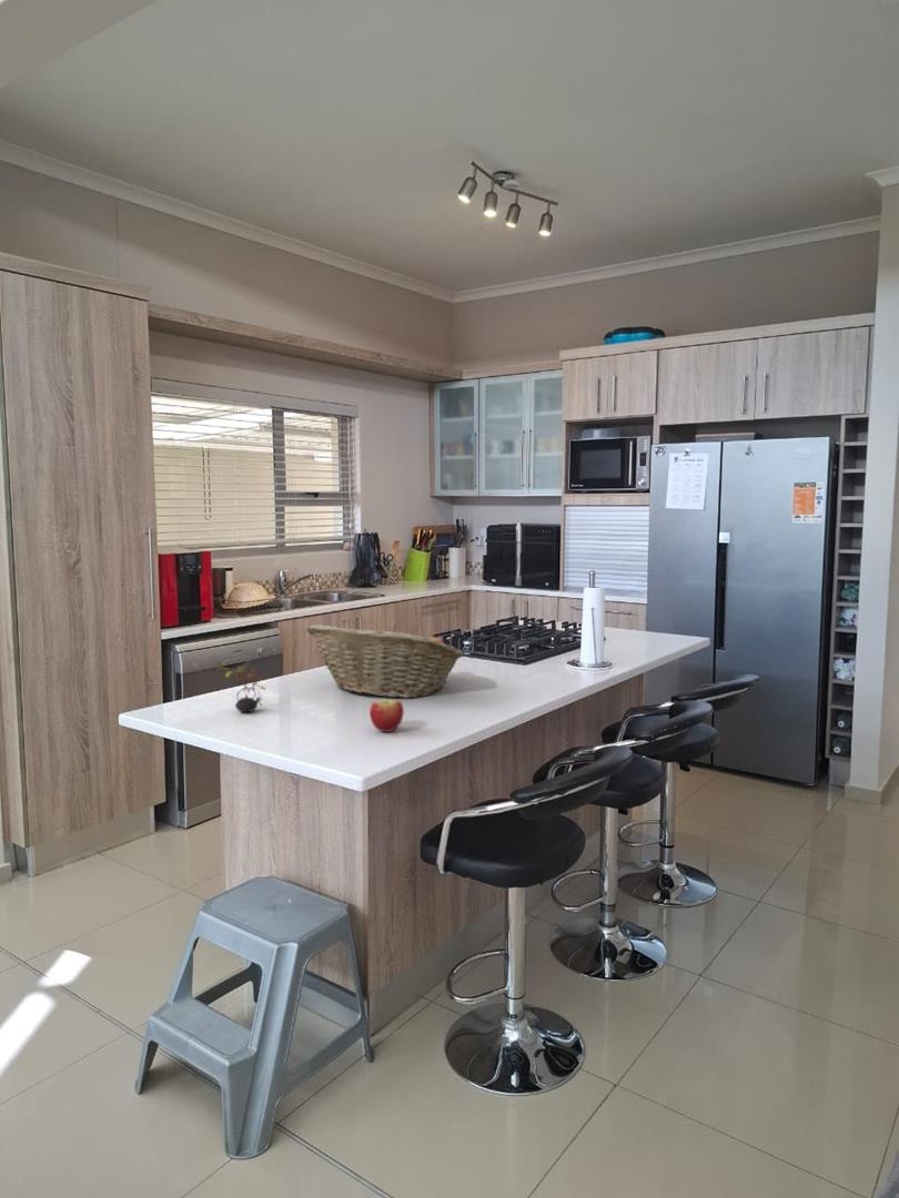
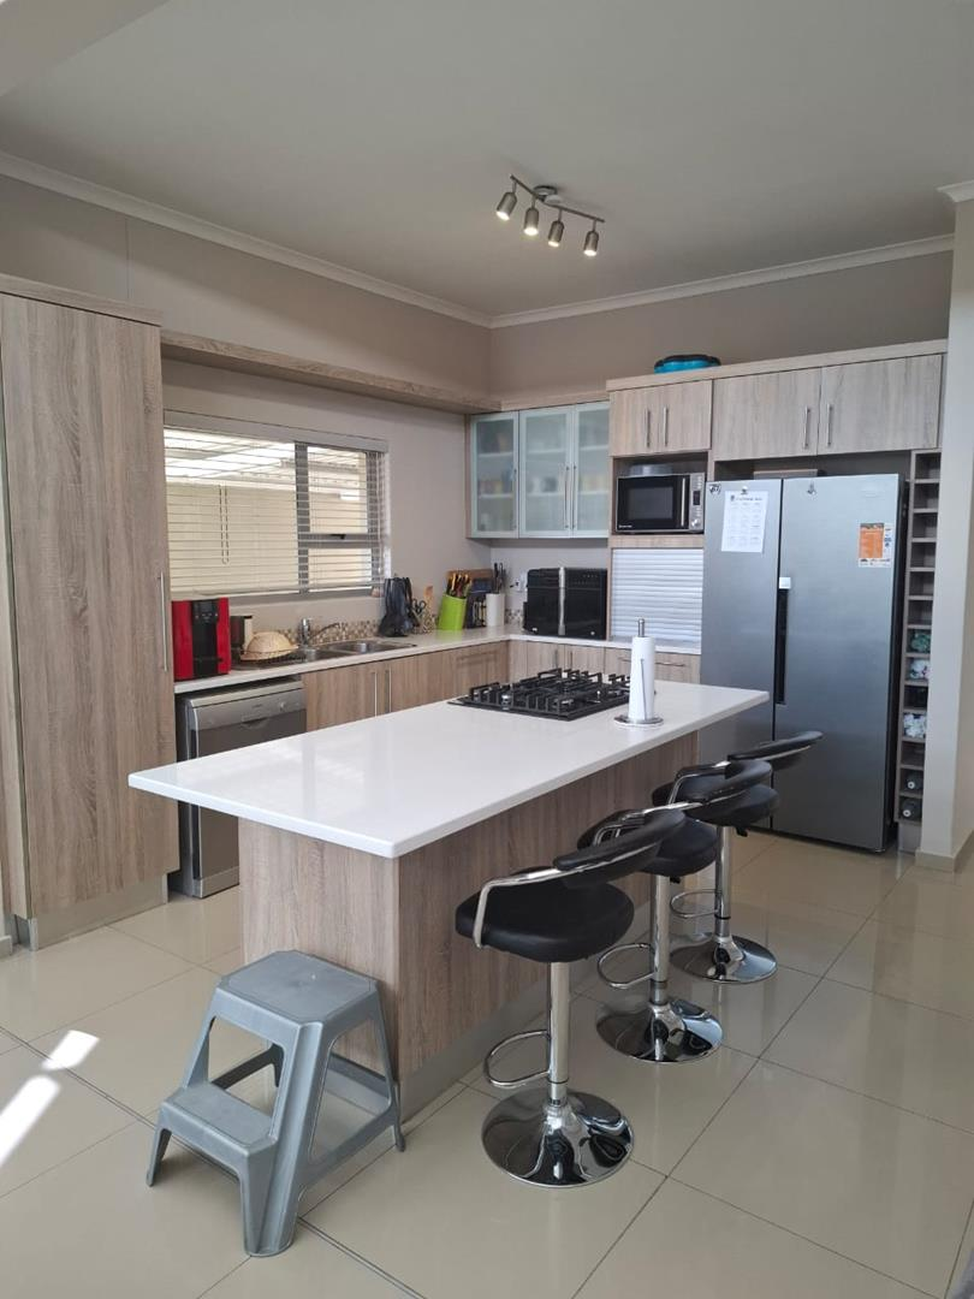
- apple (386, 710)
- fruit basket (384, 653)
- teapot (244, 669)
